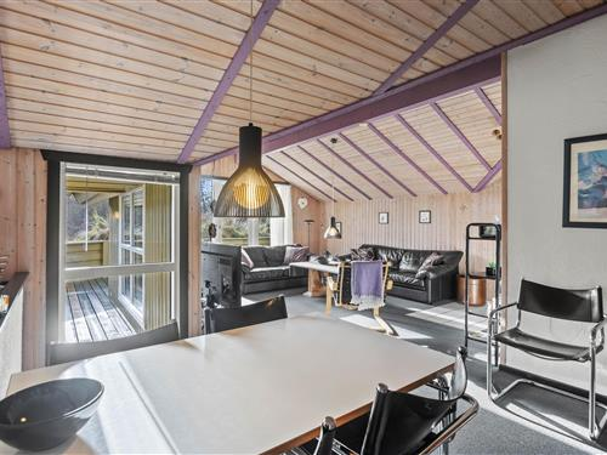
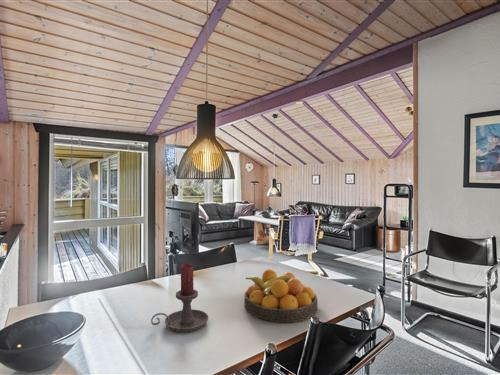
+ candle holder (180, 294)
+ fruit bowl (280, 290)
